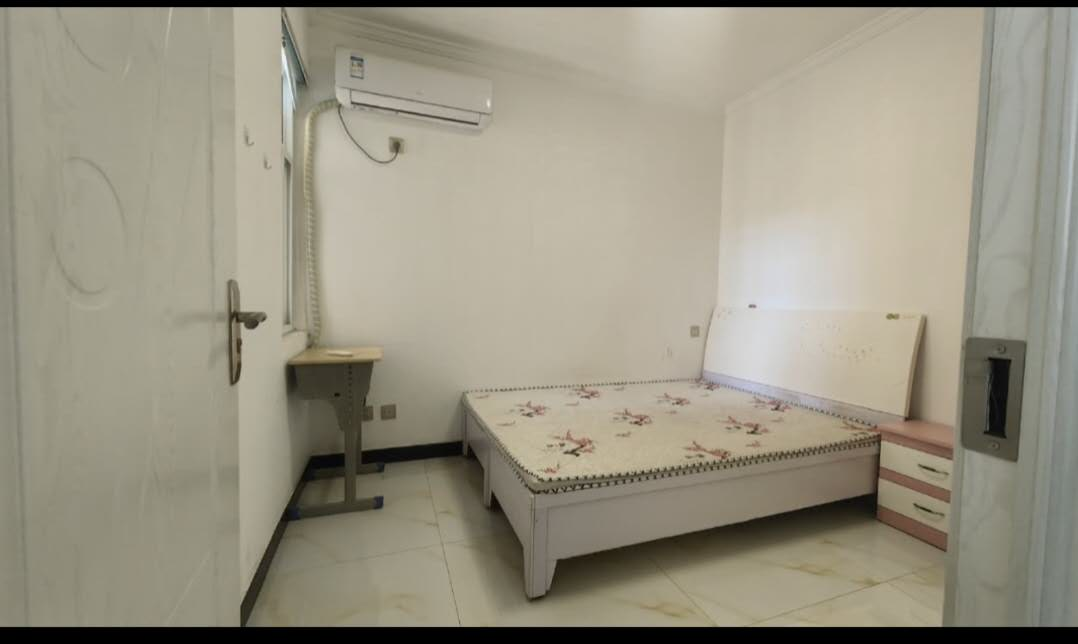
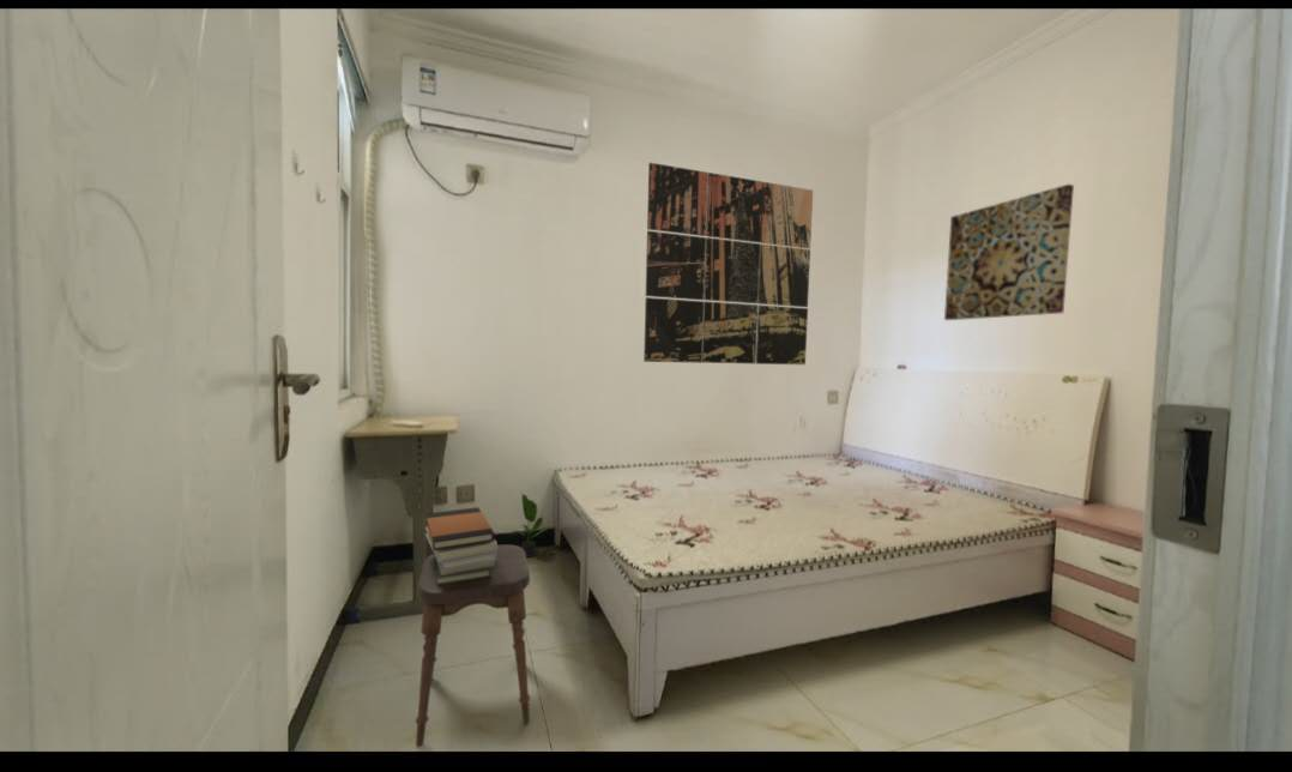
+ potted plant (531, 524)
+ wall art (732, 271)
+ stool (460, 609)
+ book stack (459, 543)
+ wall art (1001, 260)
